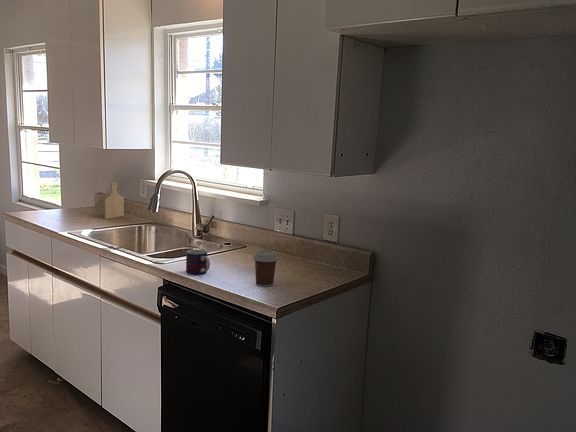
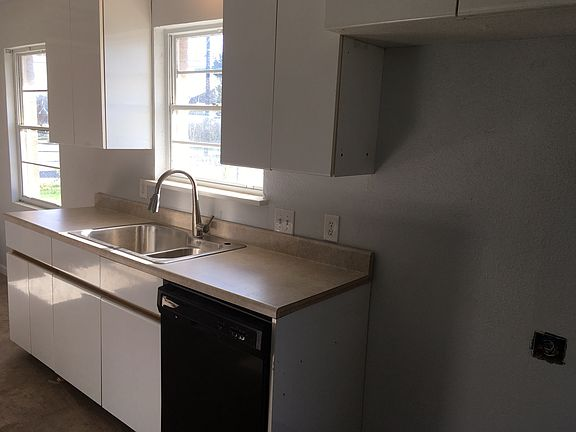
- mug (199, 263)
- coffee cup (265, 268)
- cutting board (113, 199)
